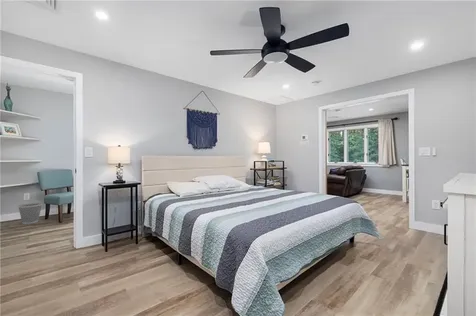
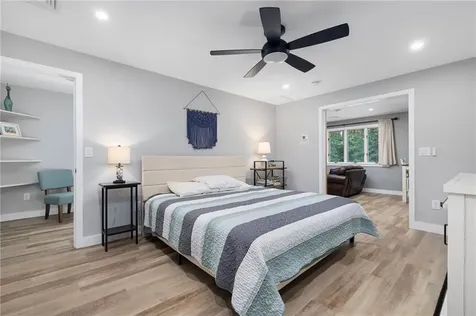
- wastebasket (30, 213)
